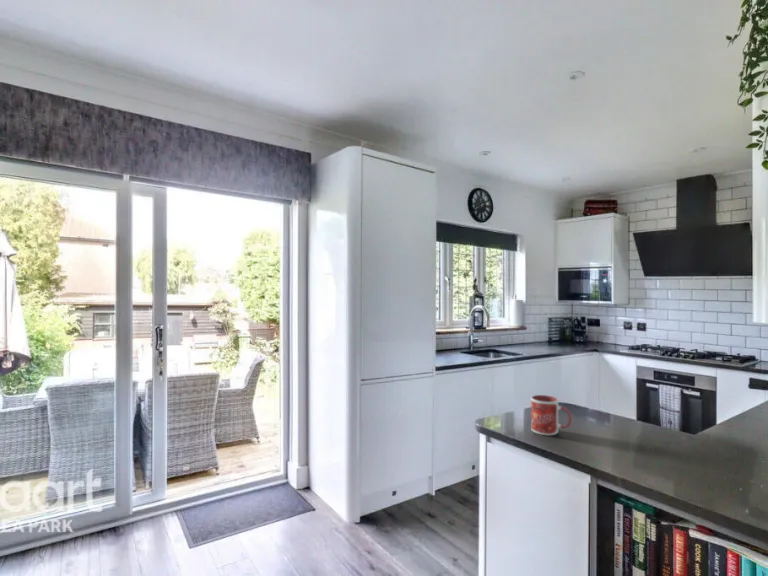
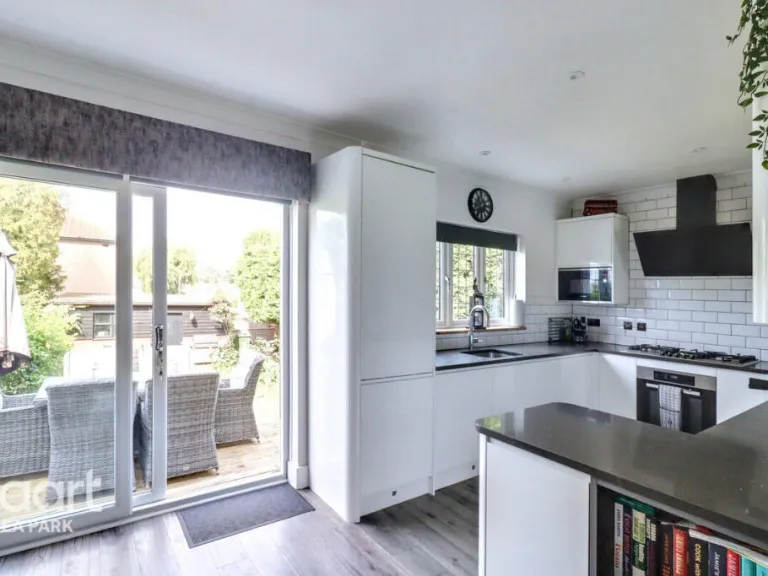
- mug (550, 416)
